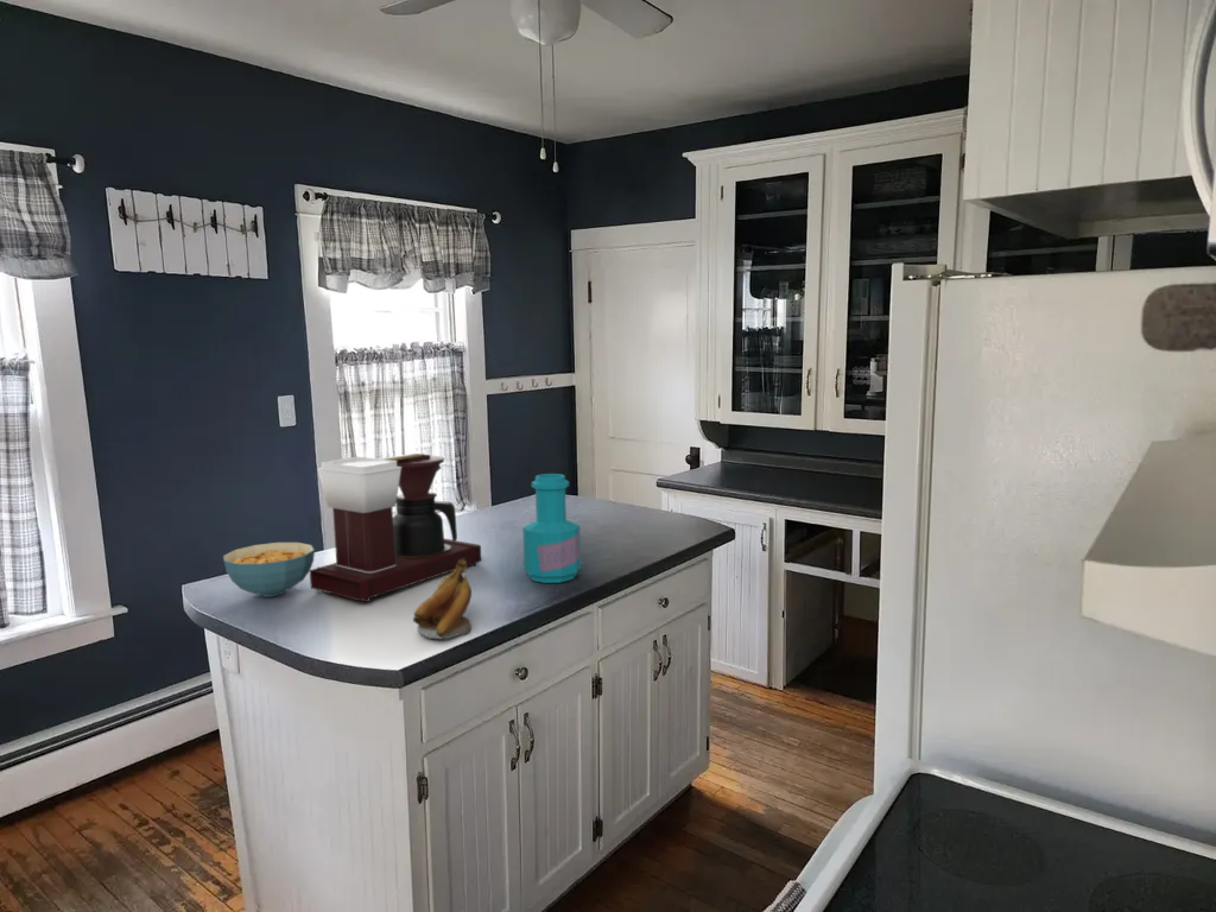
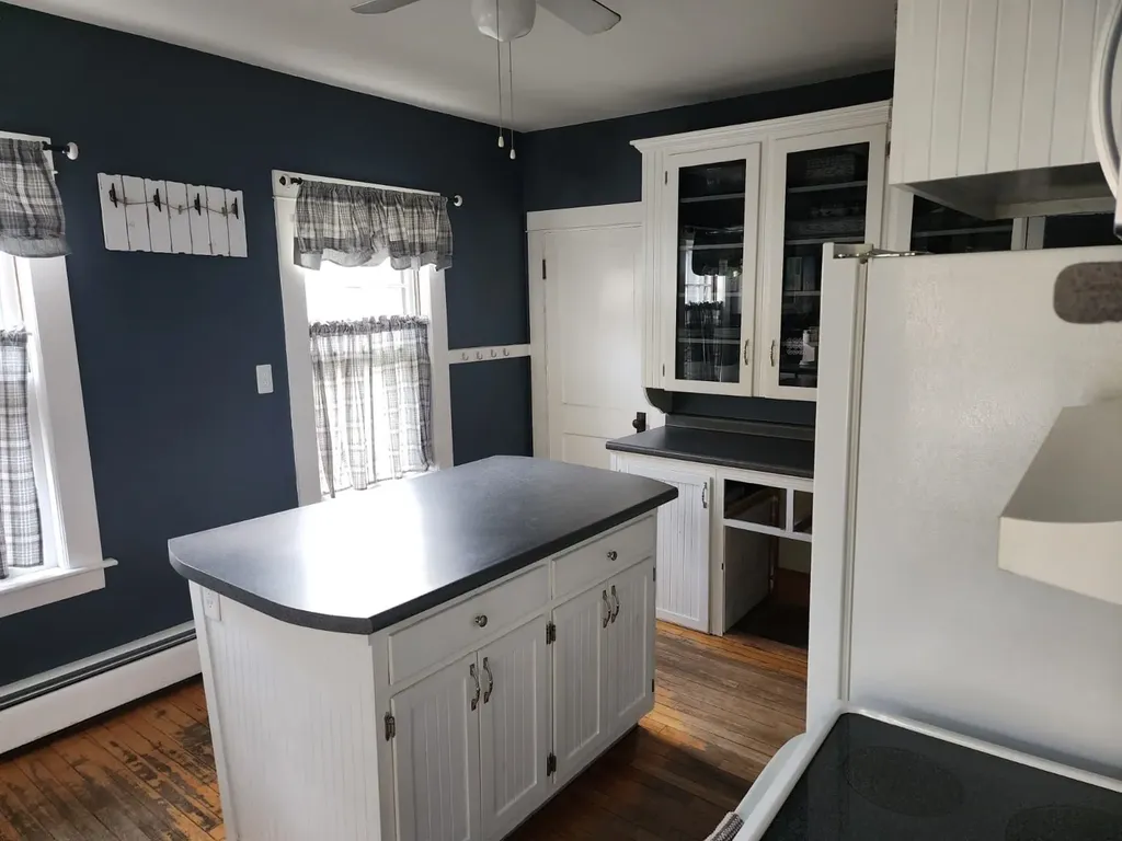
- bottle (551, 526)
- banana (442, 598)
- coffee maker (397, 517)
- cereal bowl (271, 572)
